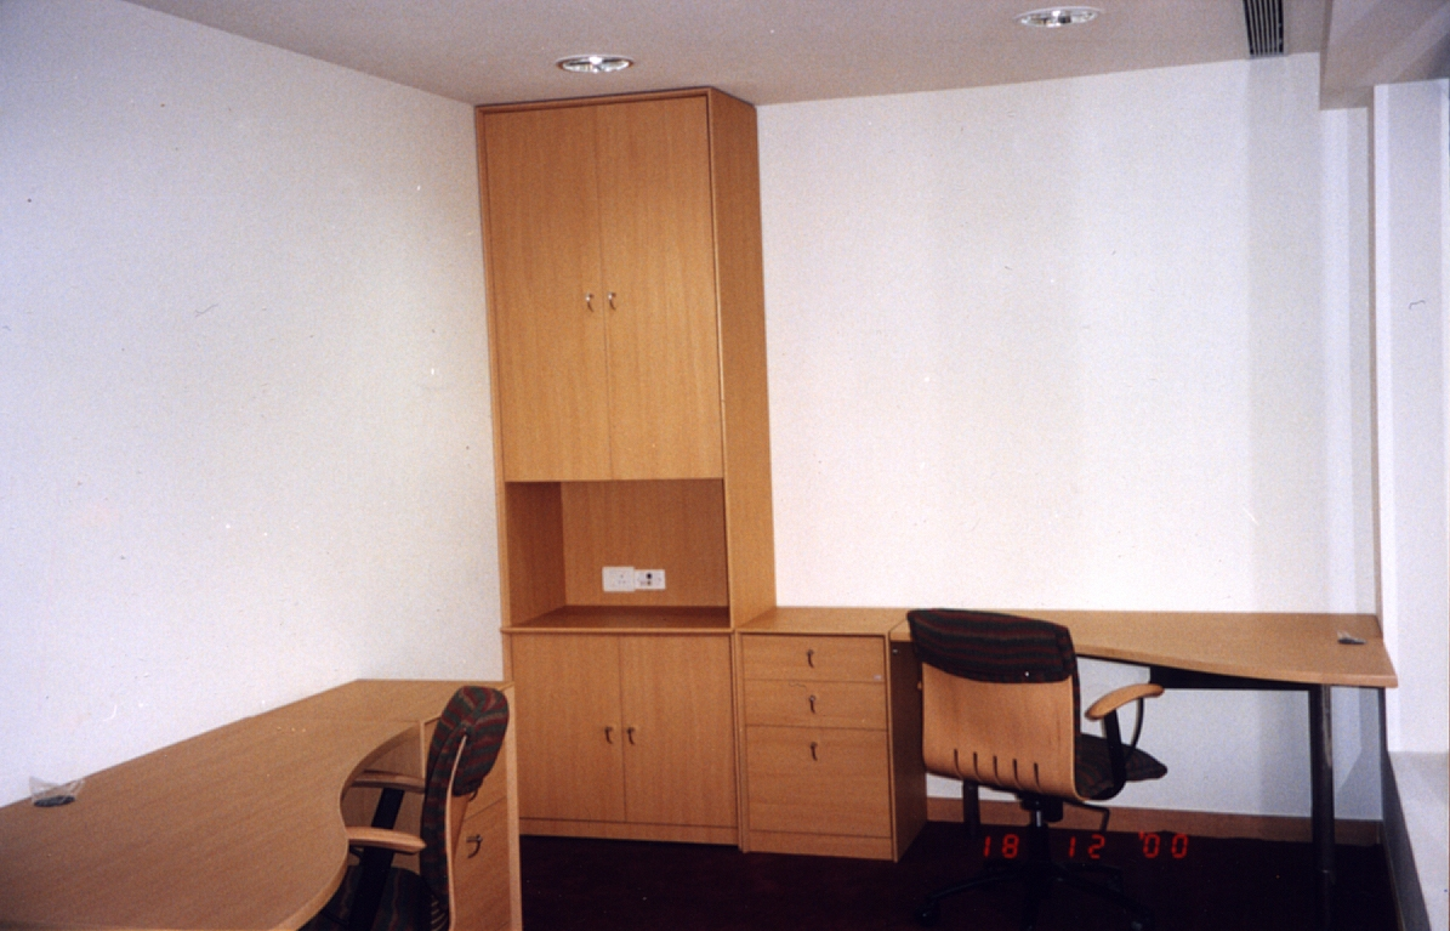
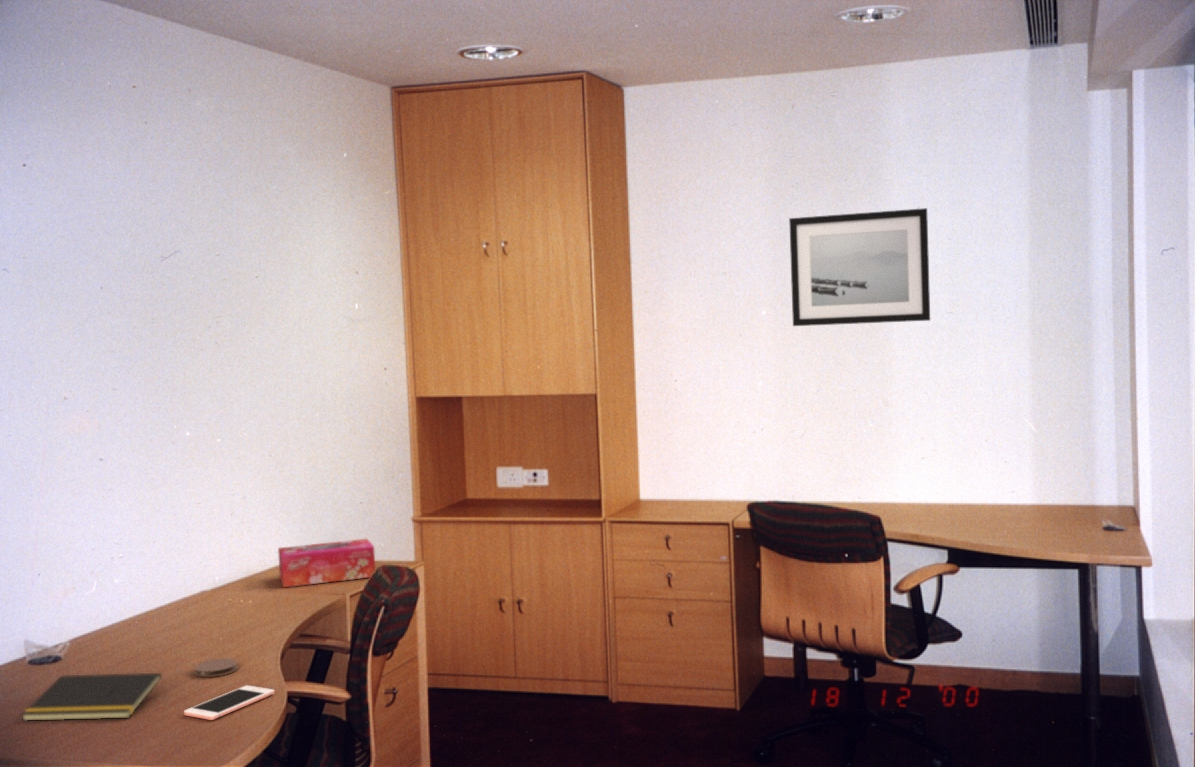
+ coaster (216, 667)
+ notepad (93, 695)
+ wall art (858, 268)
+ cell phone (230, 702)
+ tissue box (326, 562)
